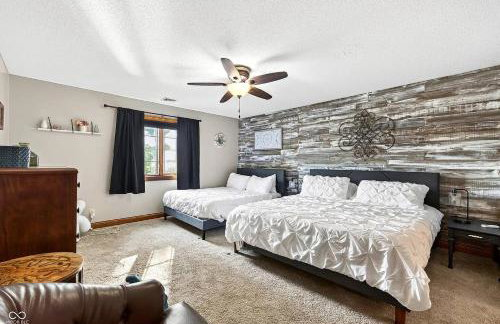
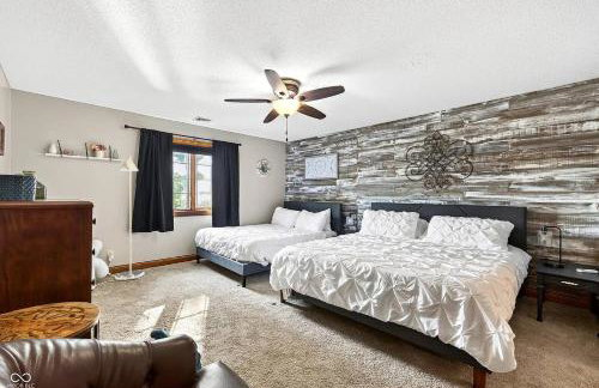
+ floor lamp (129, 216)
